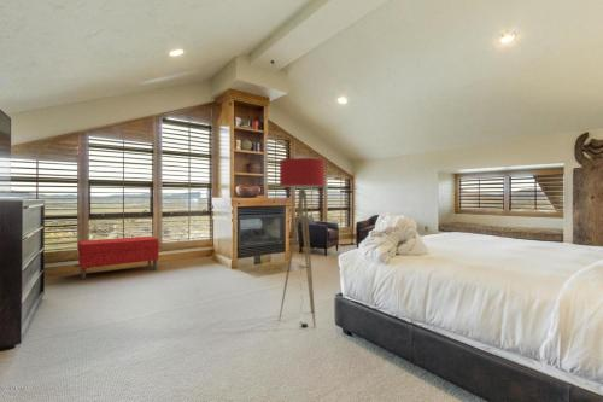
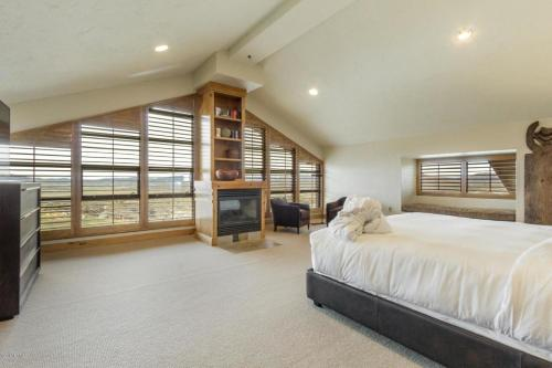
- floor lamp (303, 238)
- bench (119, 255)
